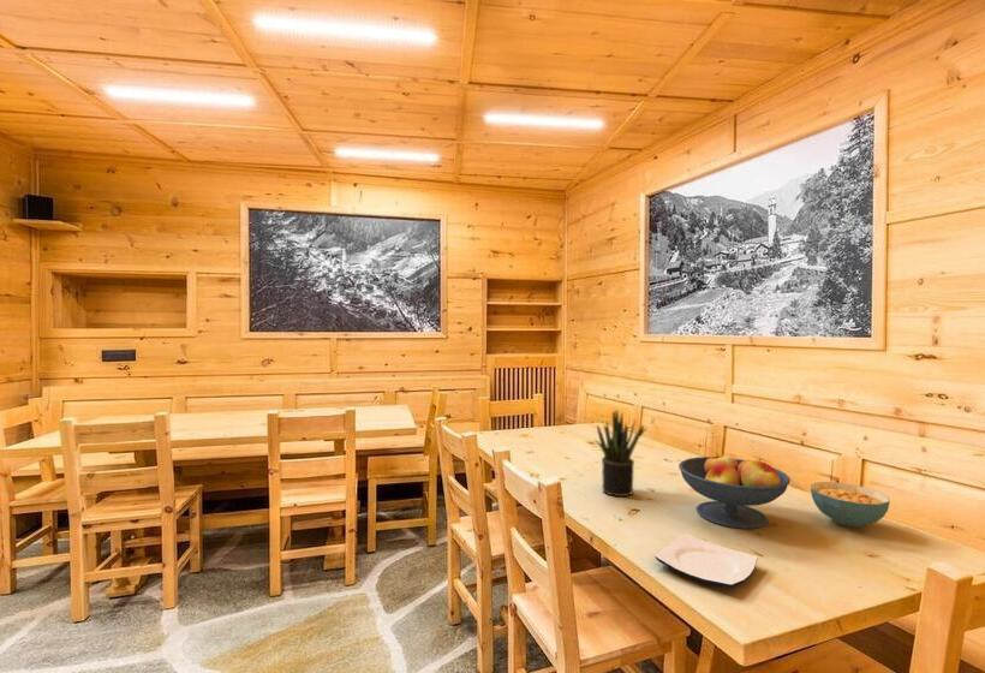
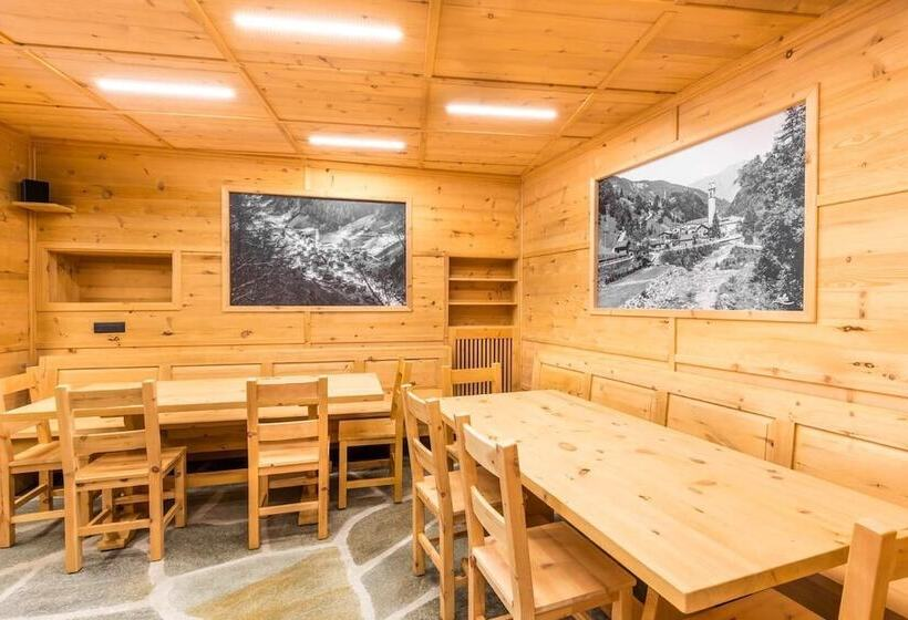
- fruit bowl (732, 484)
- potted plant (621, 451)
- plate (705, 561)
- cereal bowl (847, 507)
